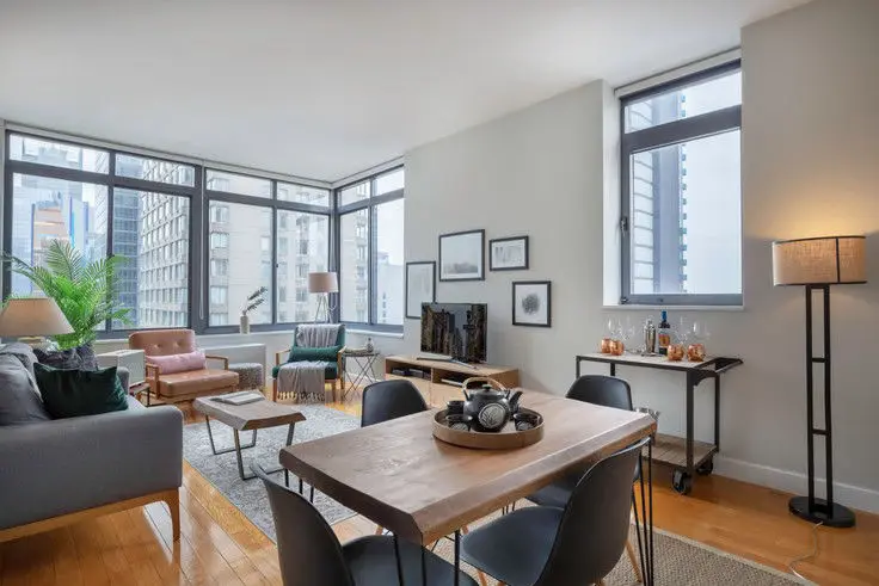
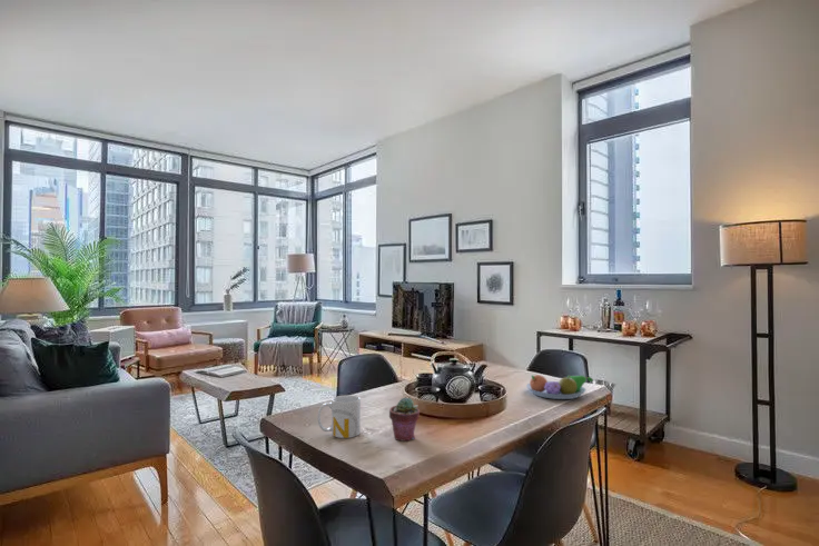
+ mug (341, 416)
+ fruit bowl (557, 381)
+ potted succulent (404, 417)
